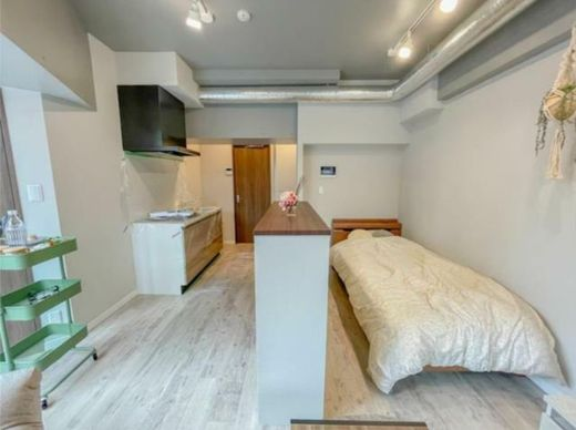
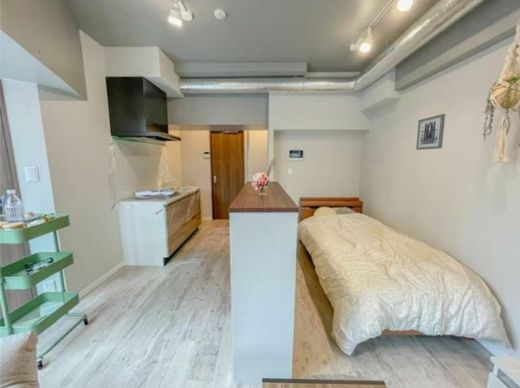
+ wall art (429, 133)
